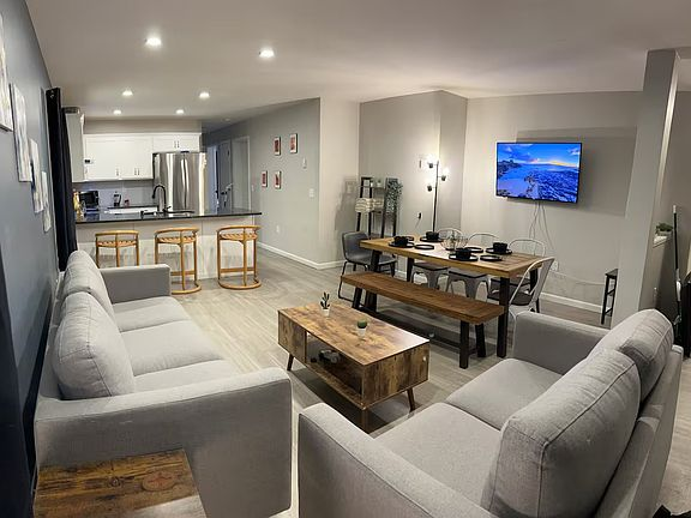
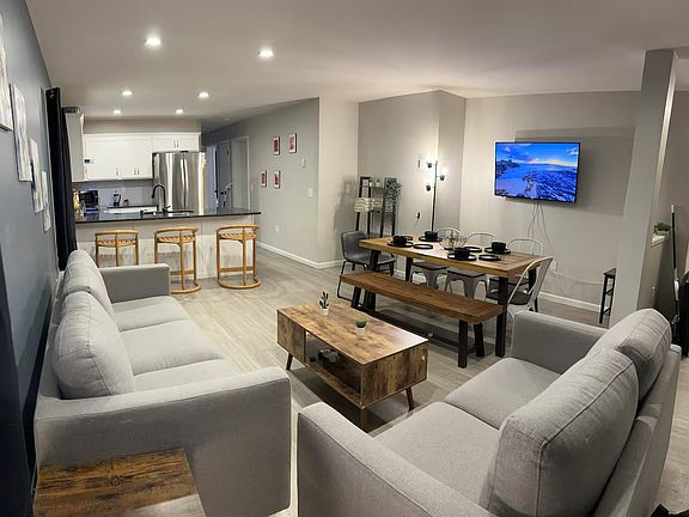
- coaster (160, 480)
